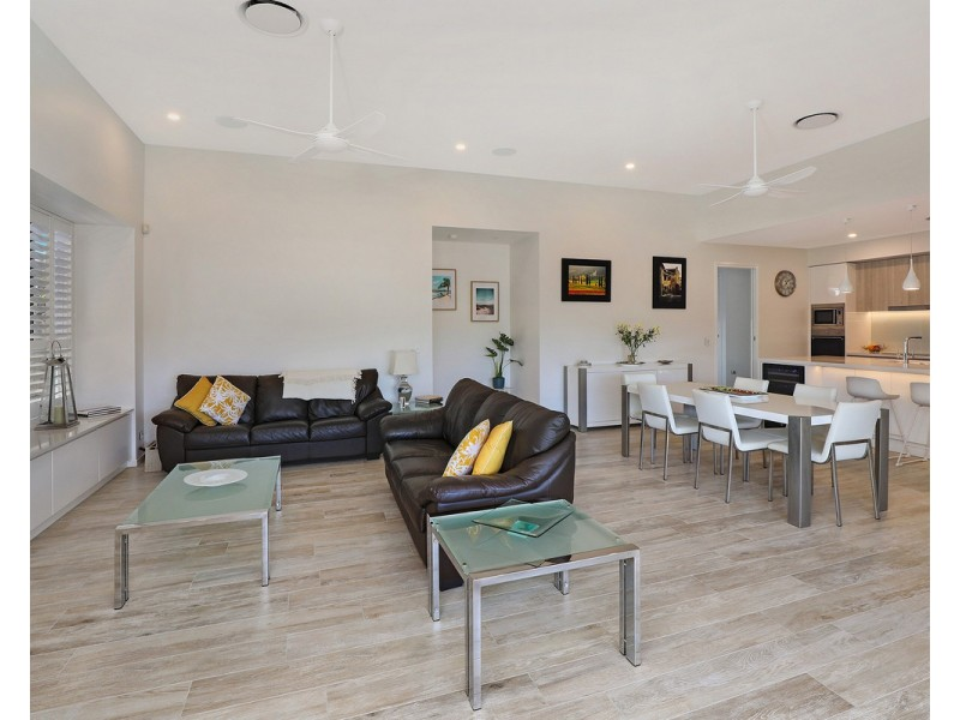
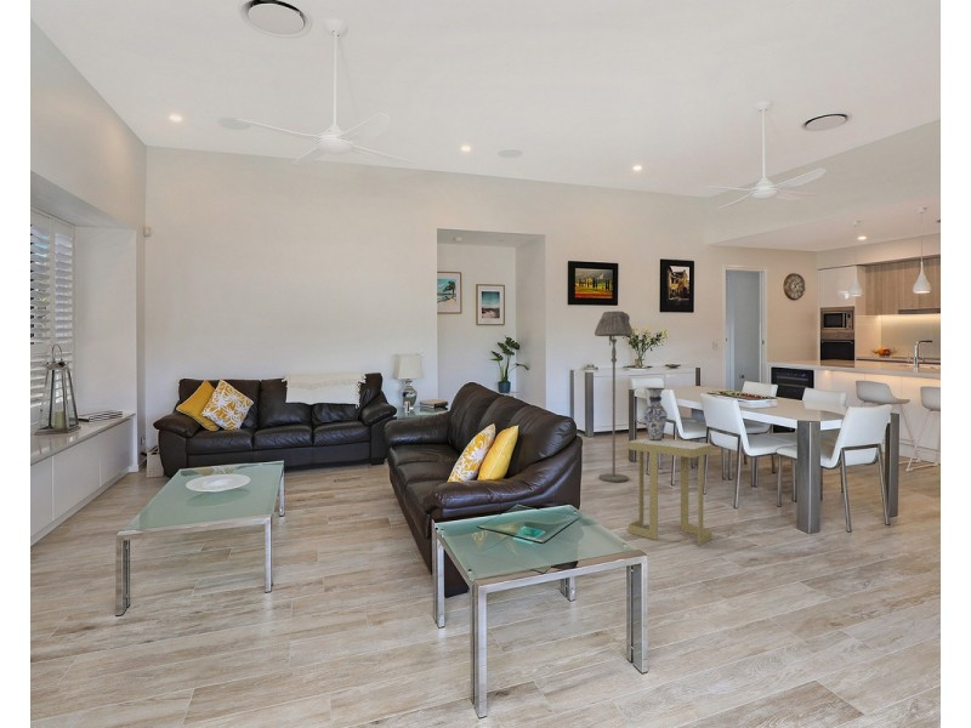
+ vase (654, 414)
+ side table (681, 488)
+ floor lamp (613, 394)
